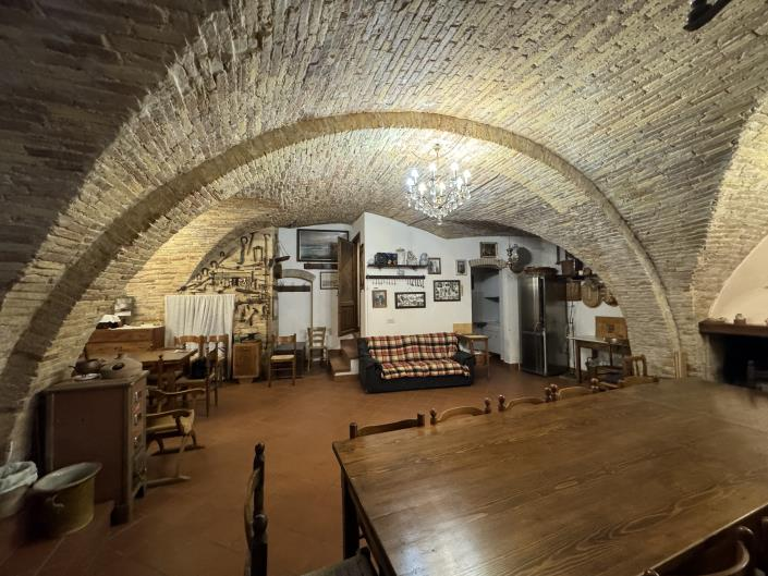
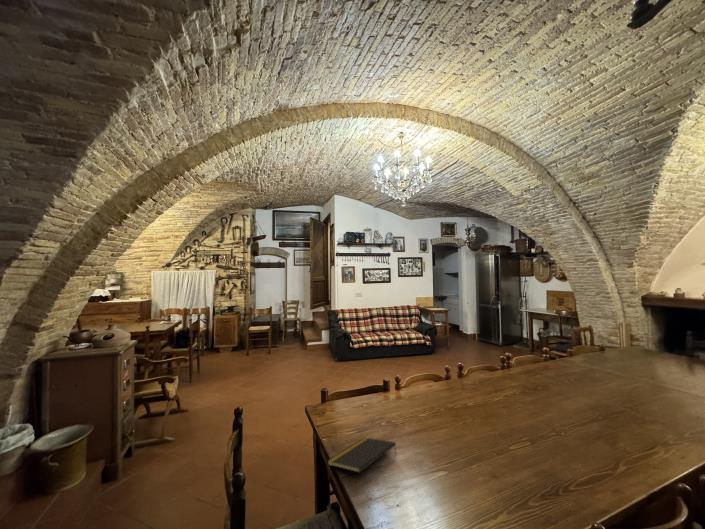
+ notepad (362, 453)
